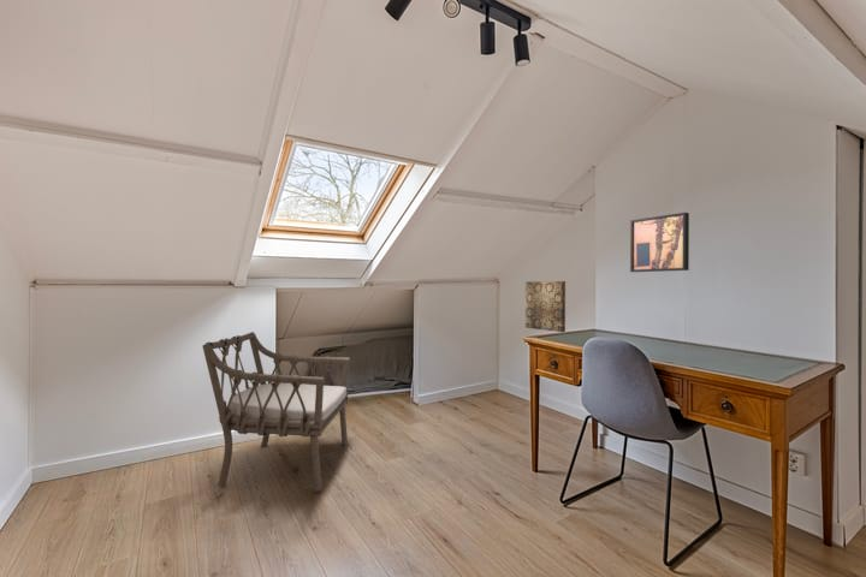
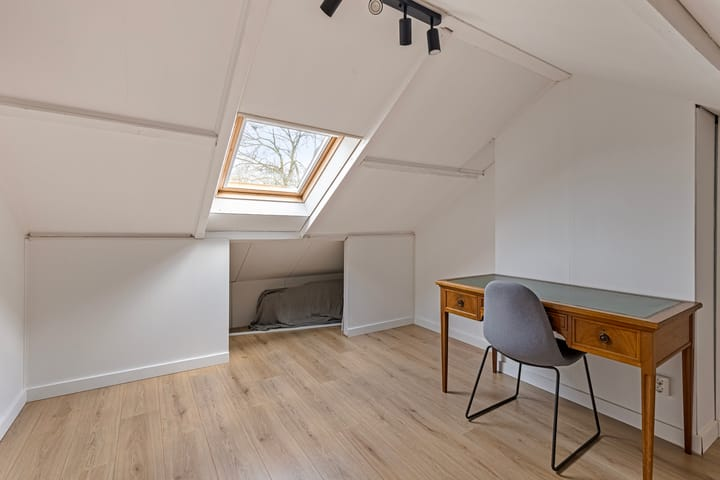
- armchair (281, 400)
- wall art (658, 244)
- wall art (544, 305)
